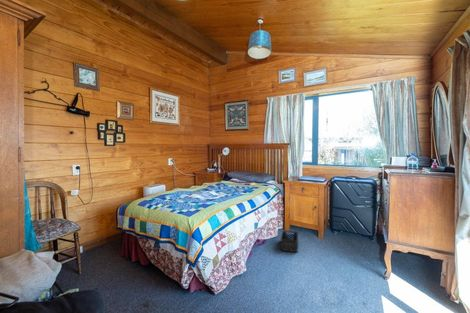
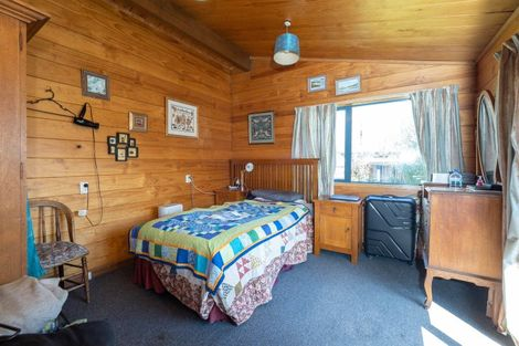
- storage bin (289, 240)
